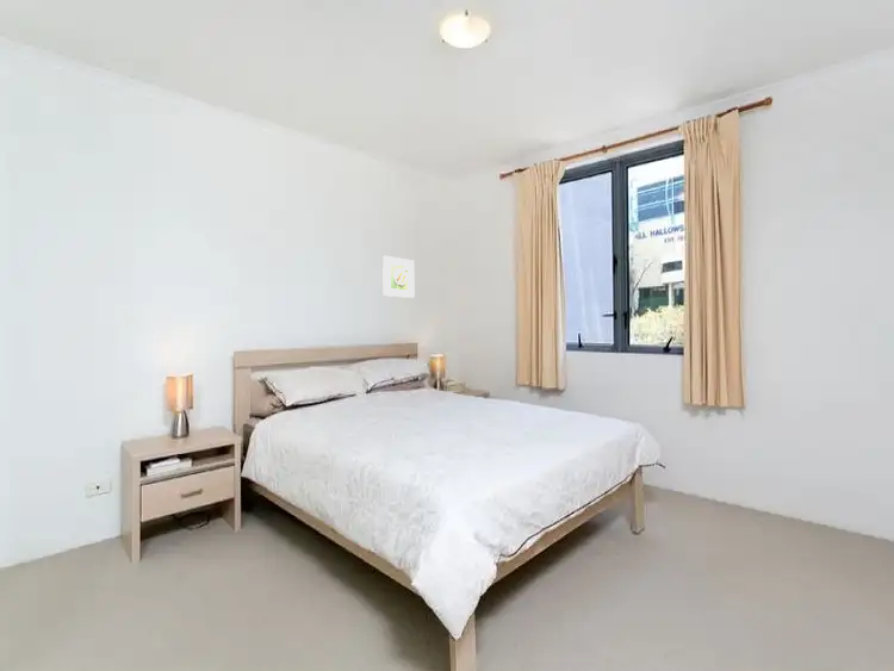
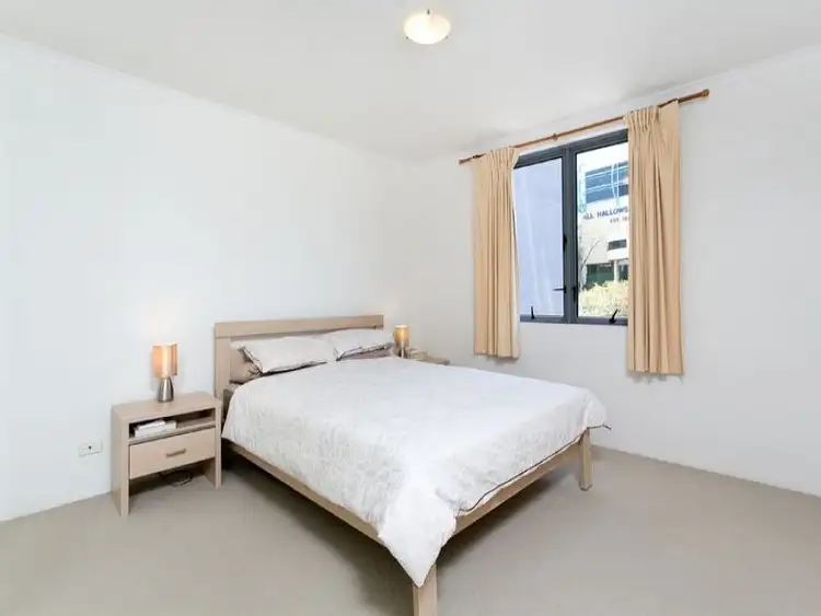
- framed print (398, 277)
